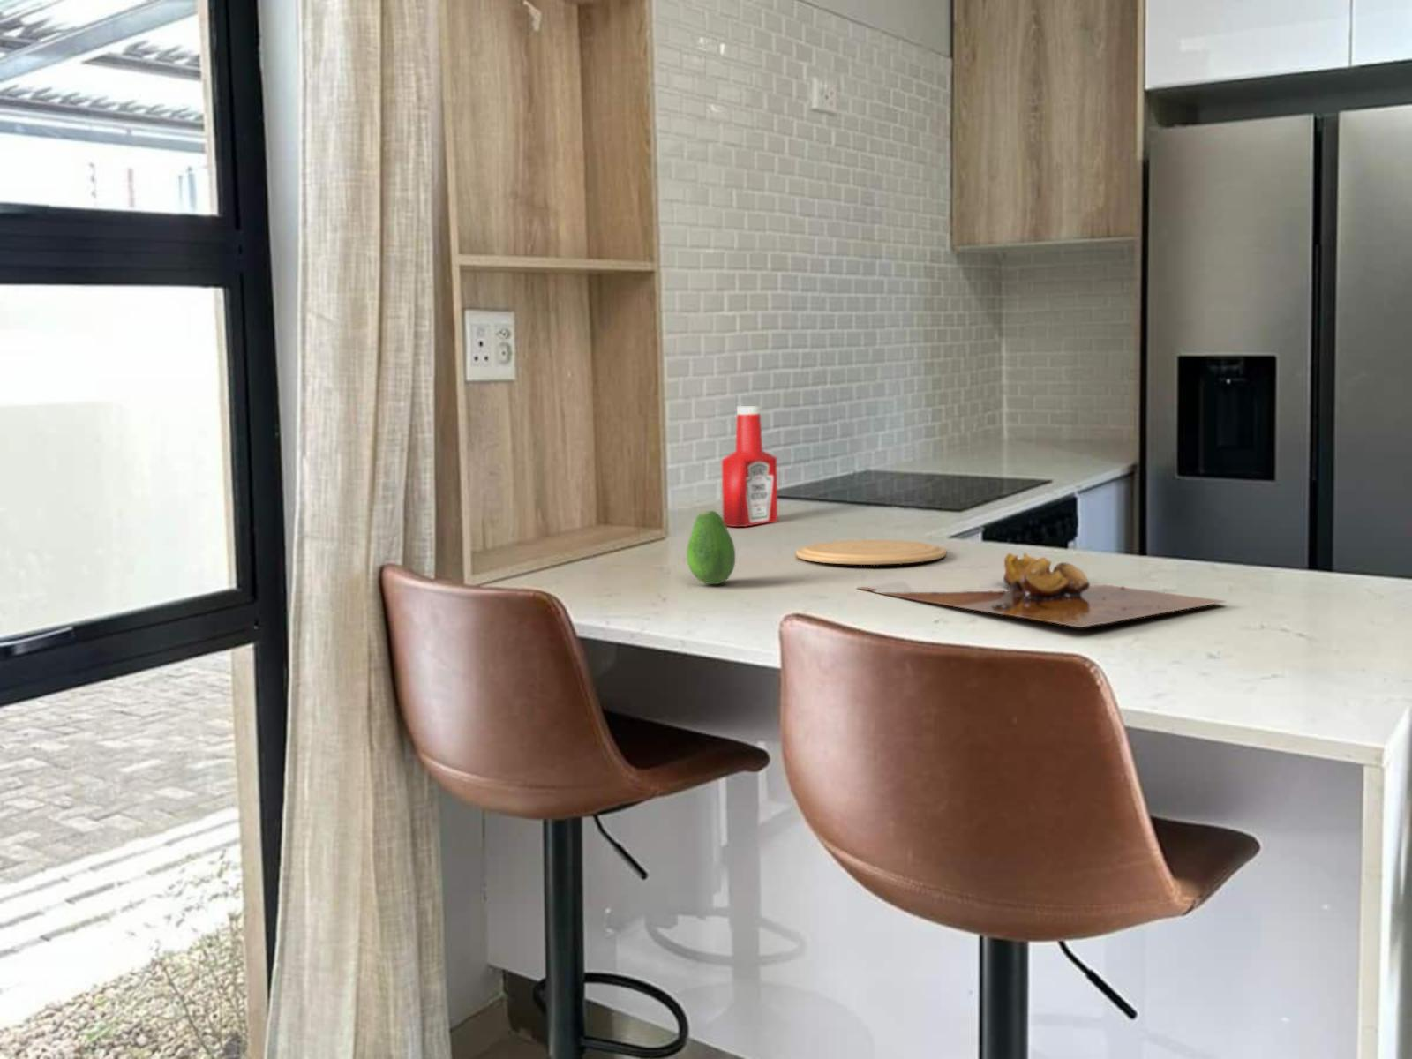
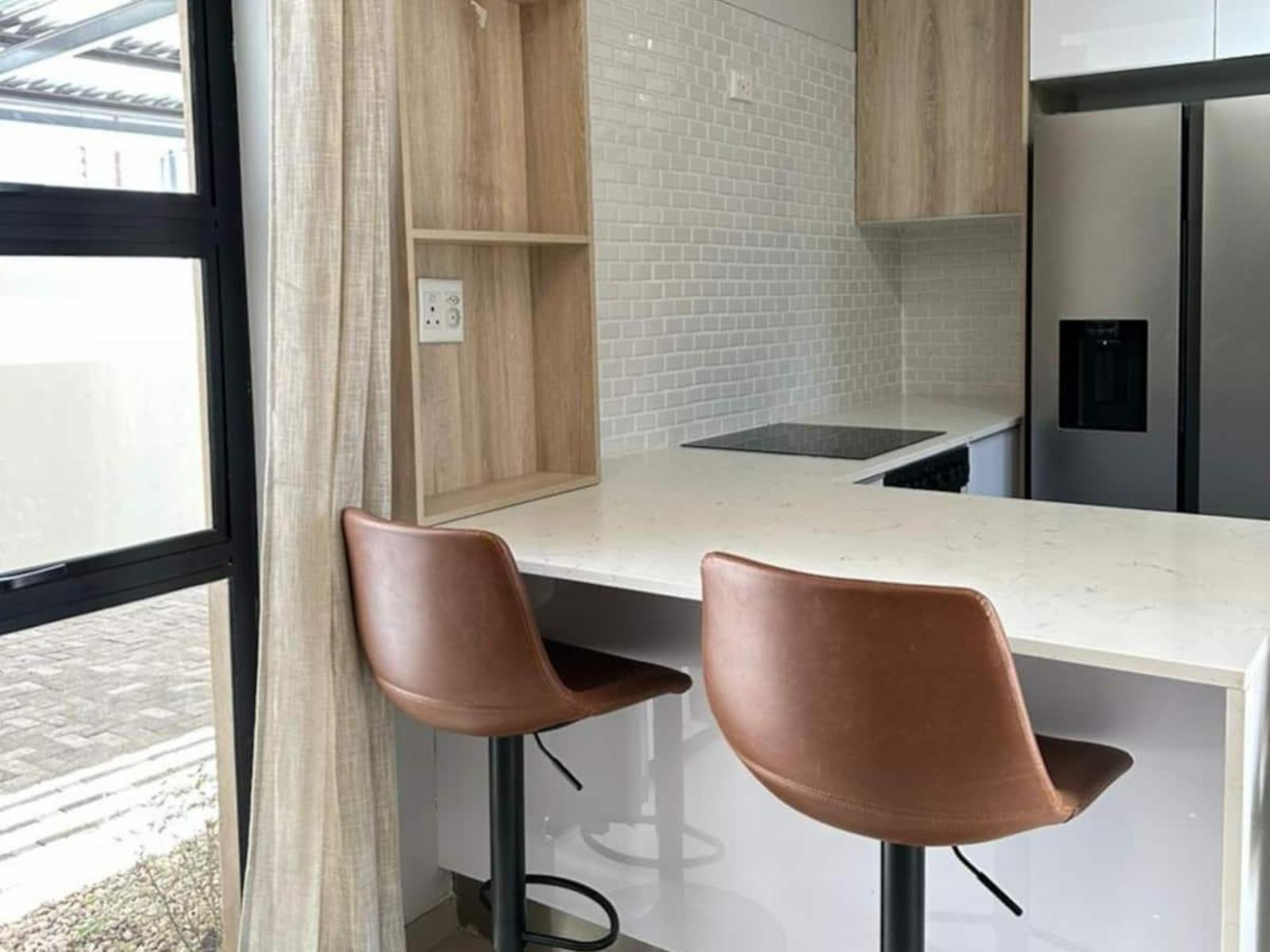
- fruit (710, 547)
- cutting board (1033, 576)
- soap bottle (749, 465)
- plate (871, 551)
